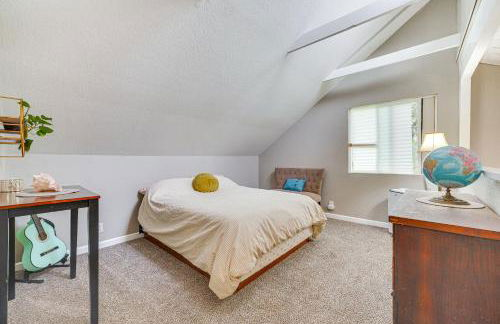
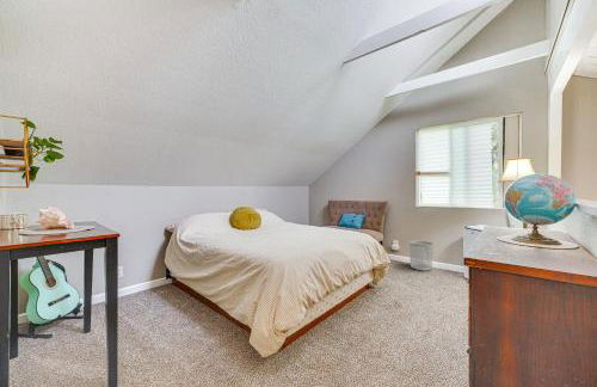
+ waste bin (420, 254)
